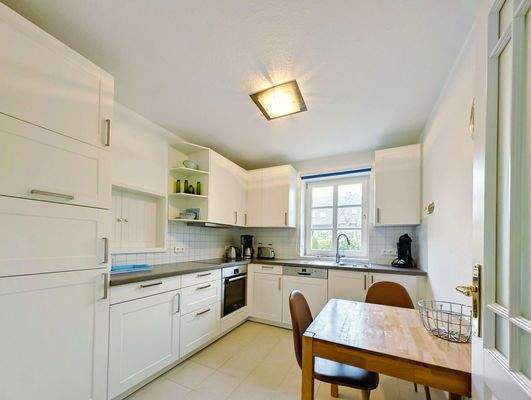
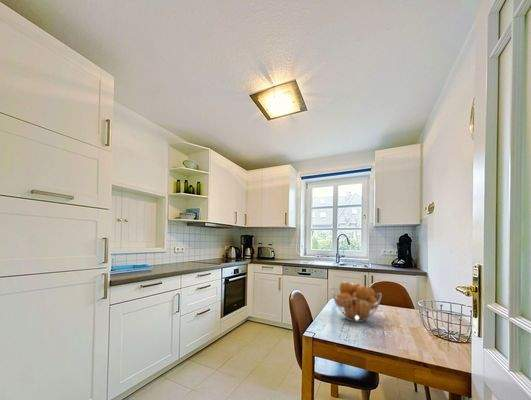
+ fruit basket (355, 300)
